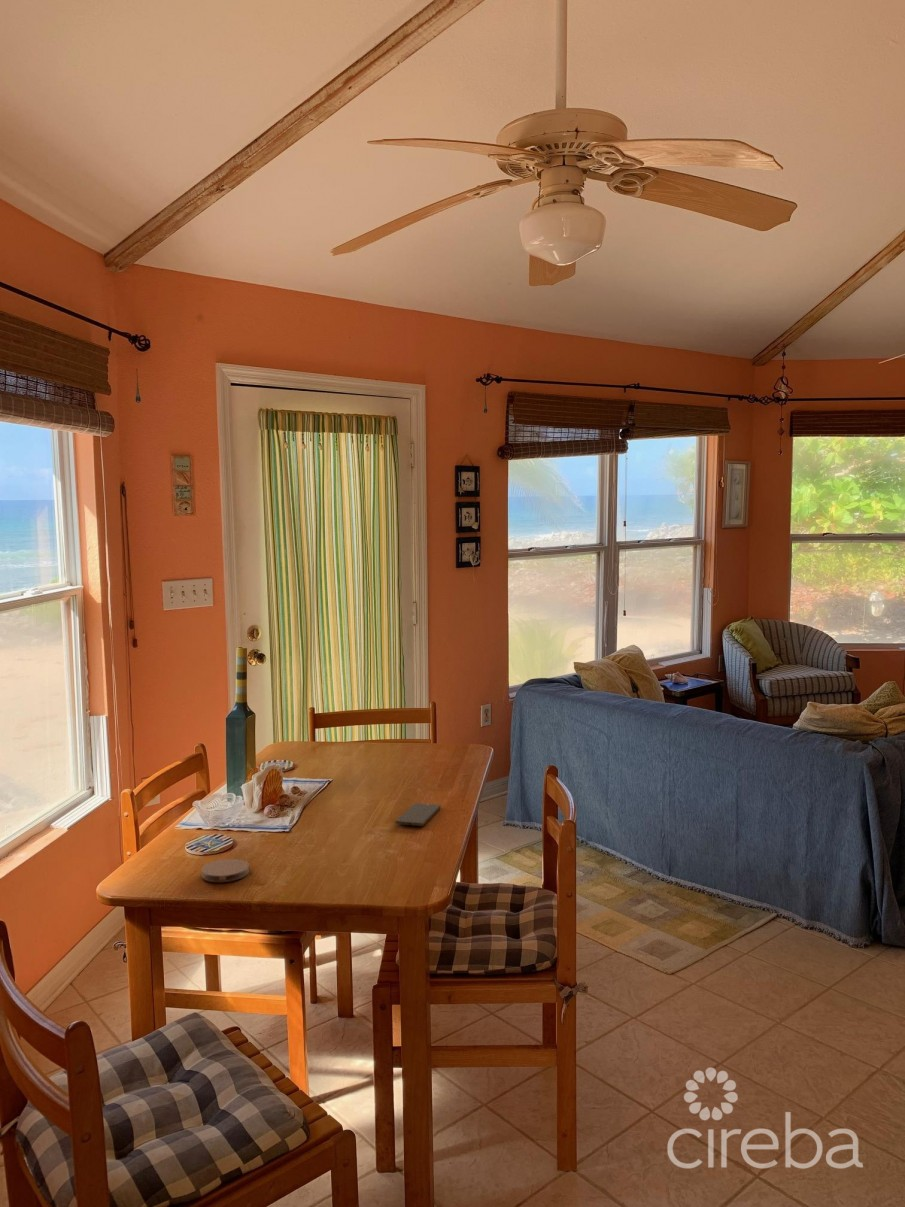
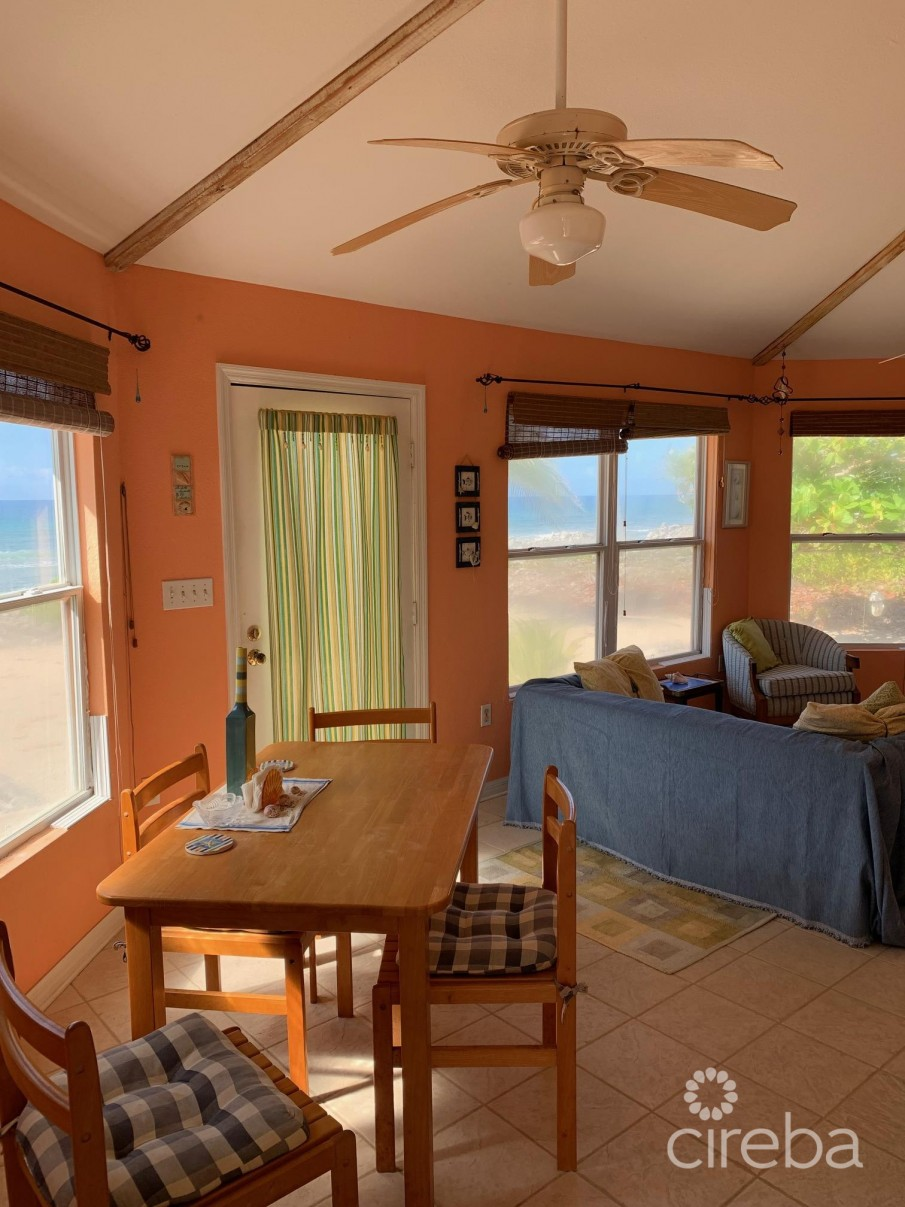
- smartphone (418, 814)
- coaster (225, 870)
